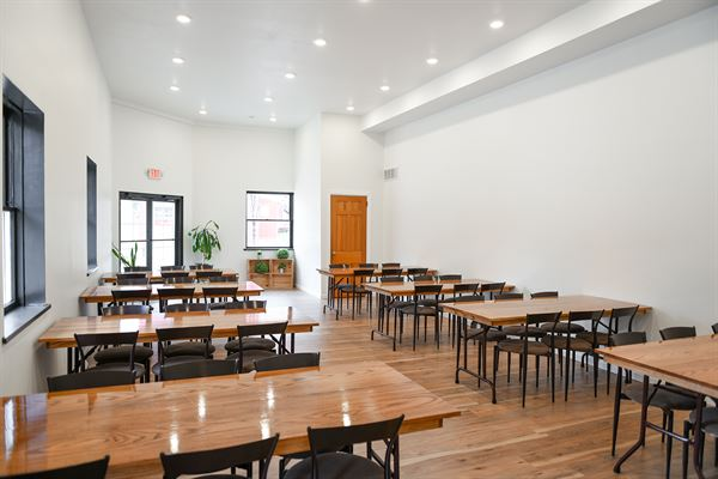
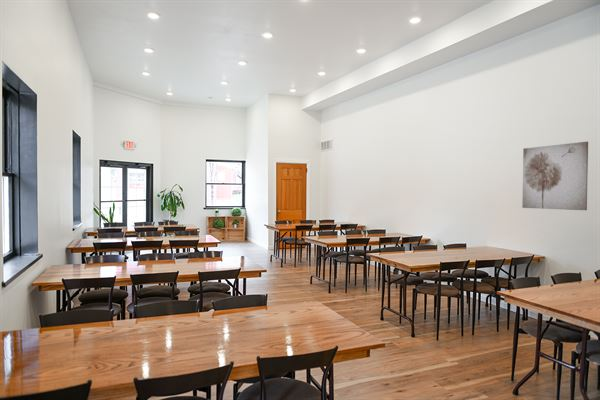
+ wall art (552, 177)
